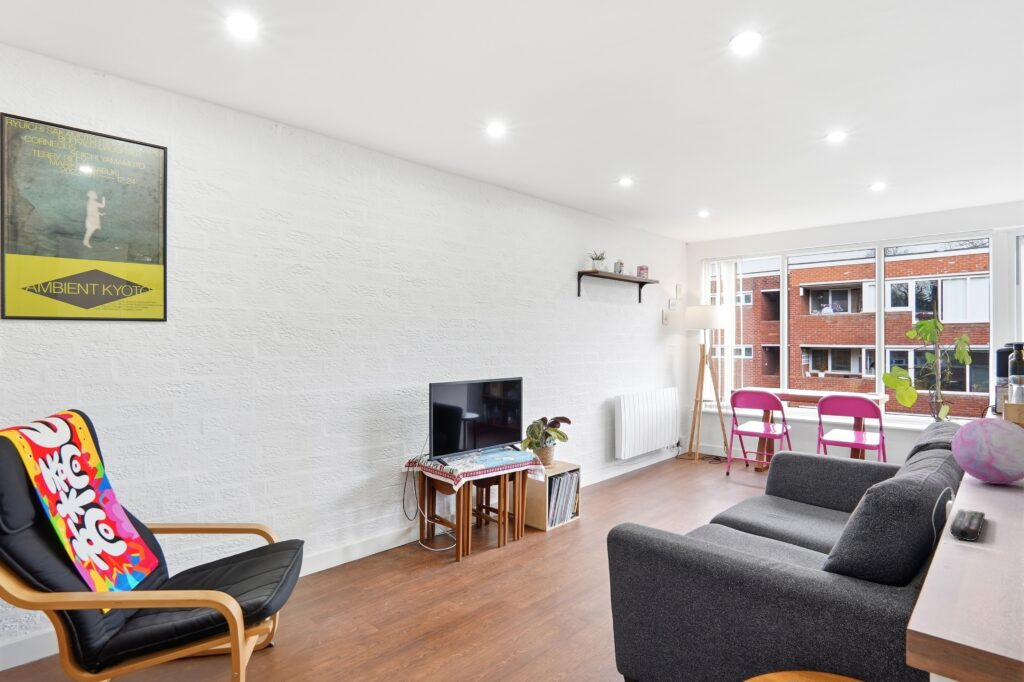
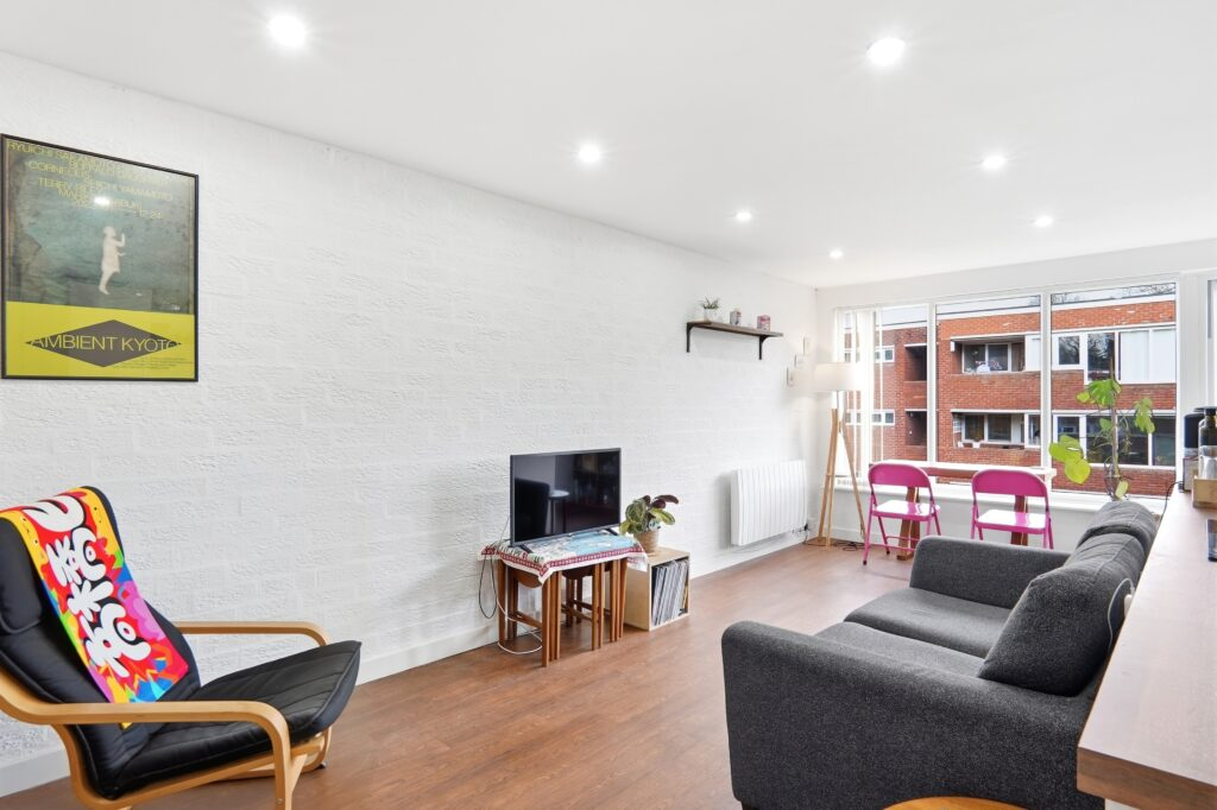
- remote control (968, 523)
- decorative orb (993, 450)
